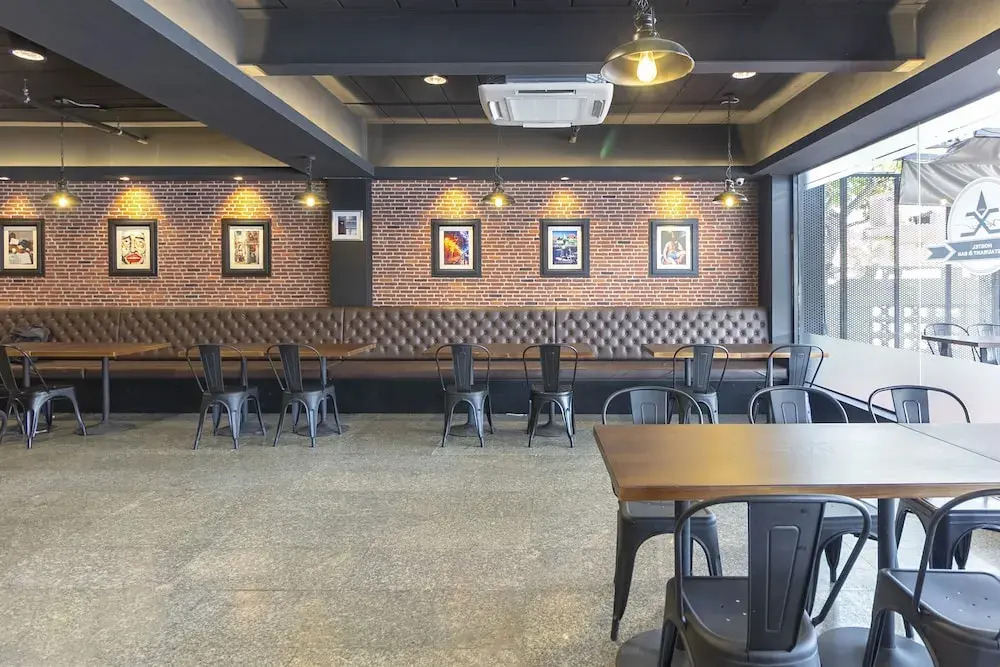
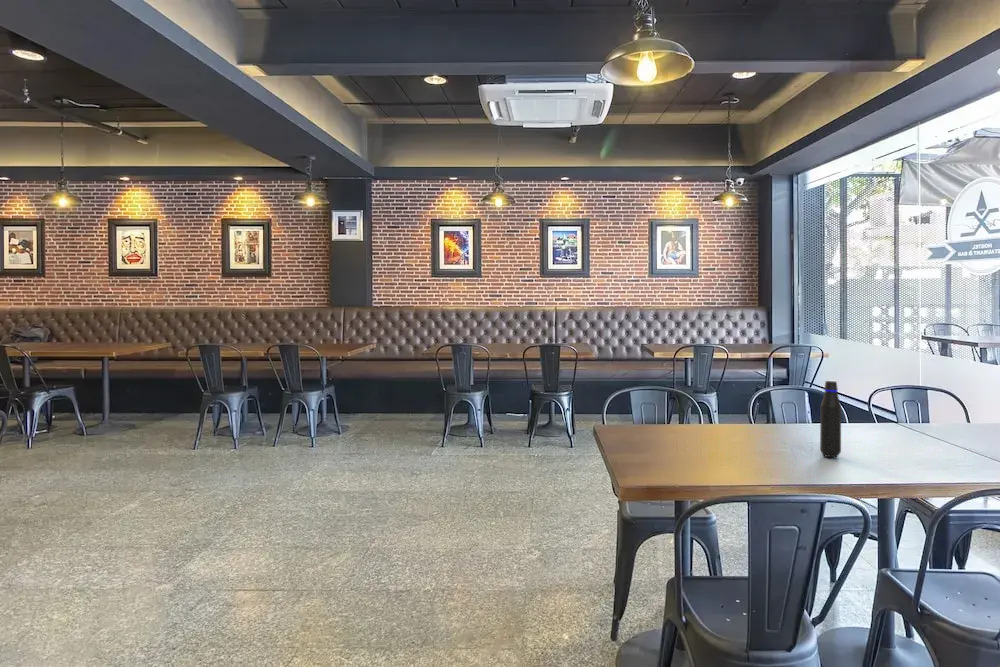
+ water bottle (830, 419)
